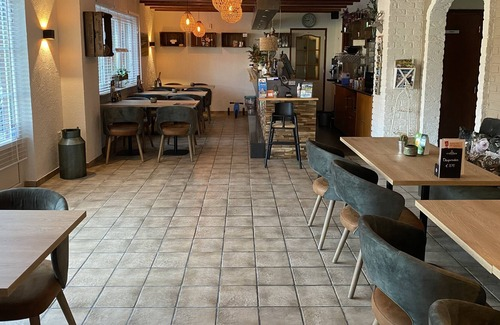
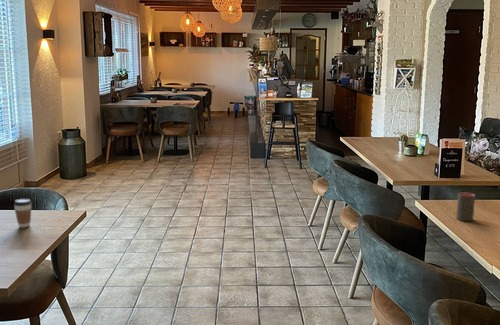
+ coffee cup (23, 213)
+ cup (465, 206)
